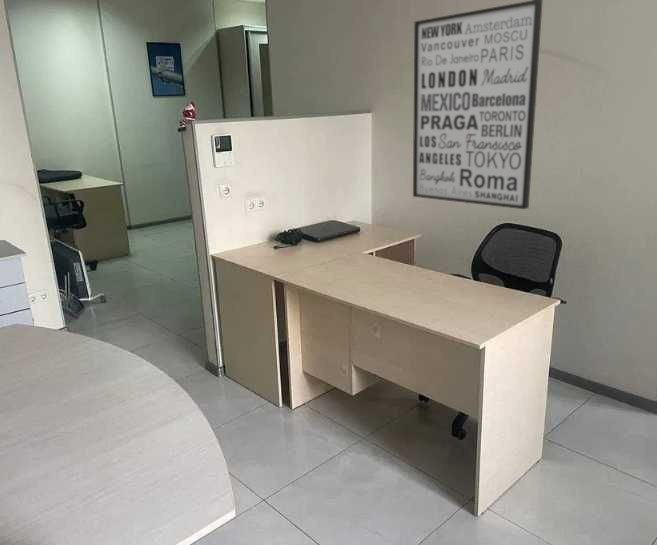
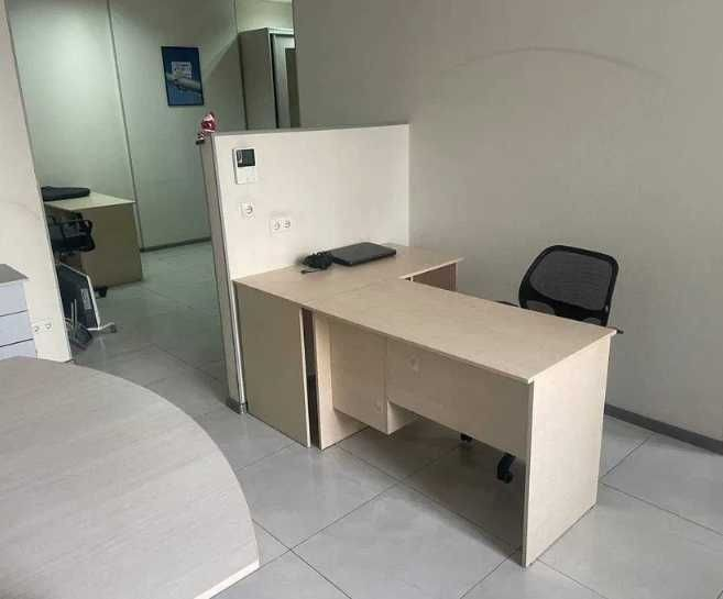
- wall art (469, 111)
